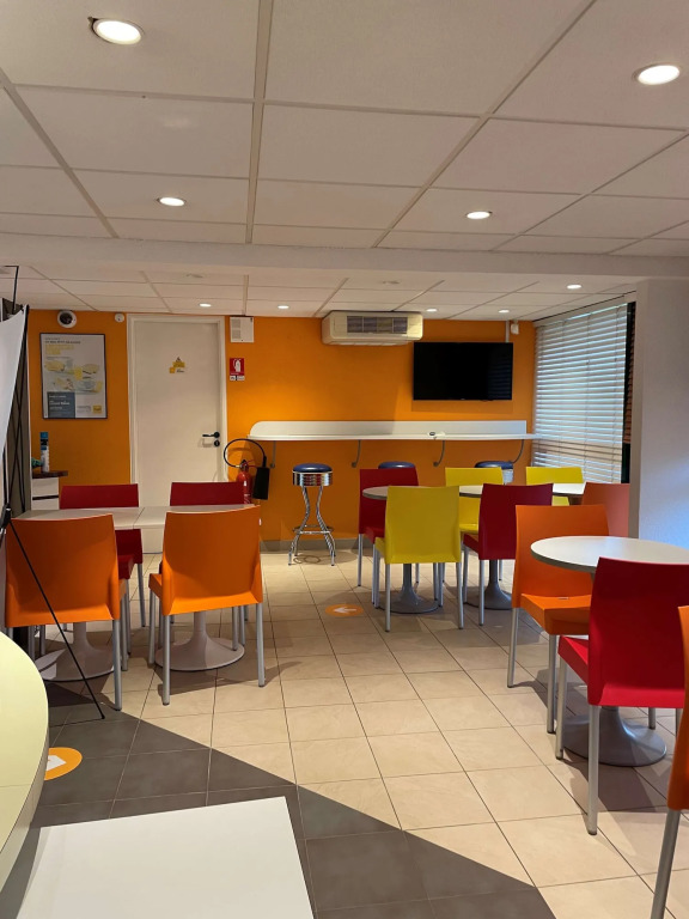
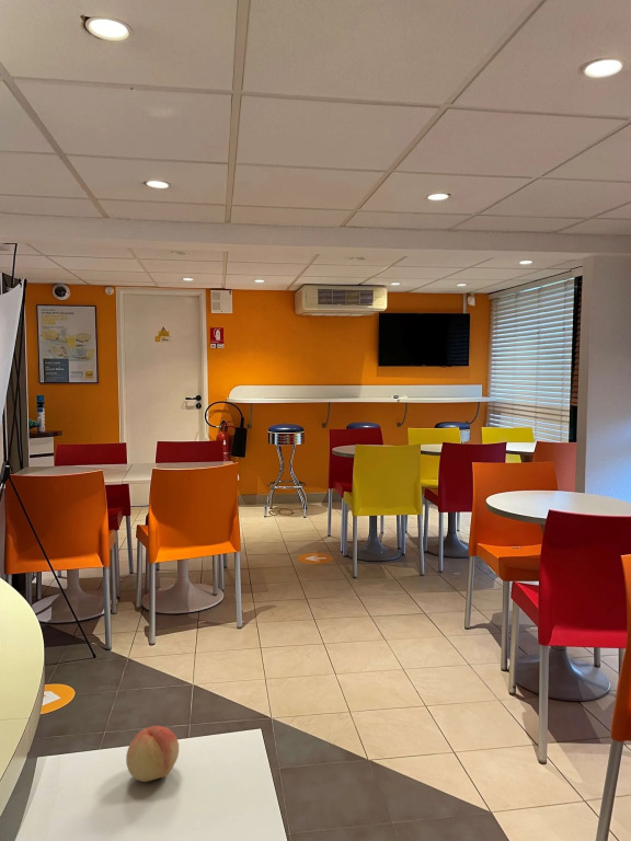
+ fruit (153, 752)
